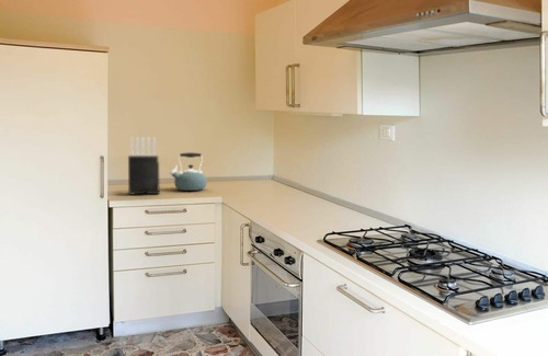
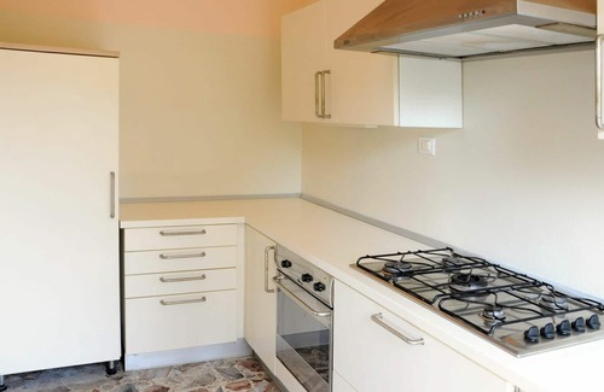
- knife block (144, 164)
- kettle (187, 171)
